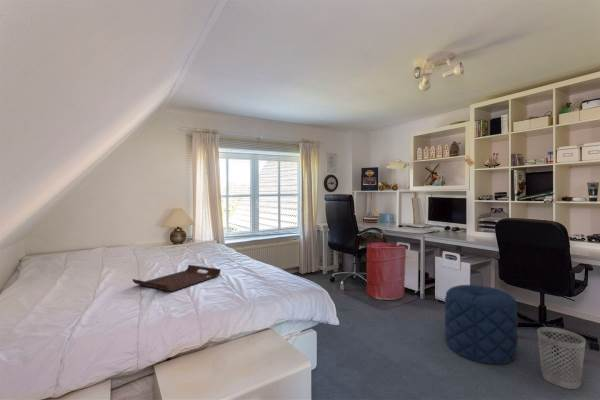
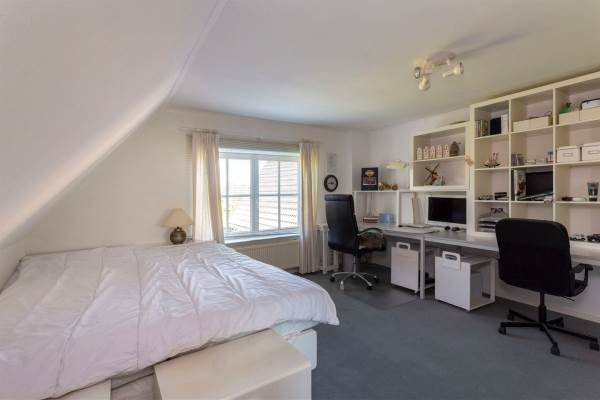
- pouf (479, 319)
- serving tray (179, 277)
- laundry hamper (385, 268)
- wastebasket (559, 357)
